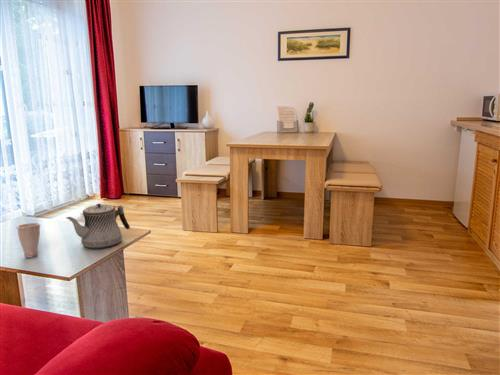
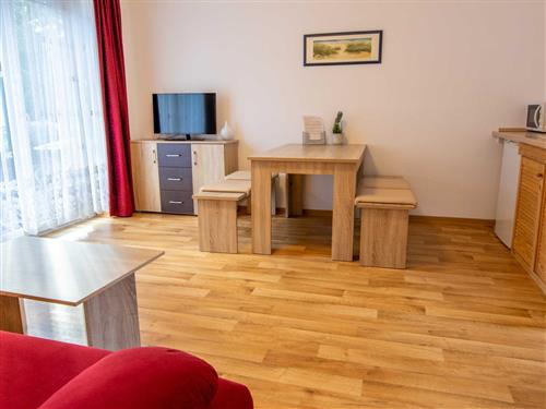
- teapot (99, 223)
- cup (30, 239)
